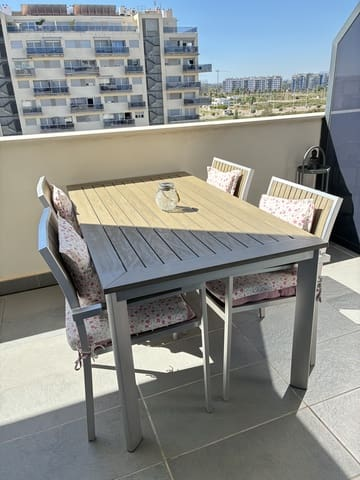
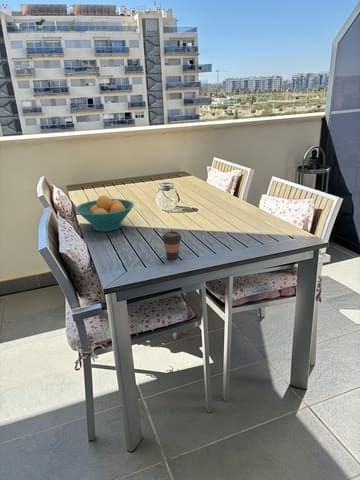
+ coffee cup (172, 245)
+ fruit bowl (105, 211)
